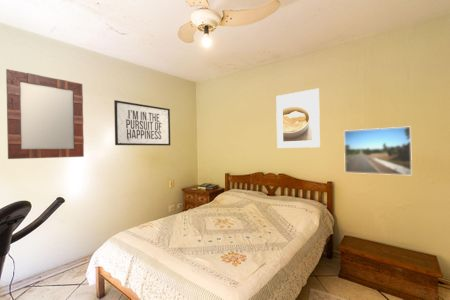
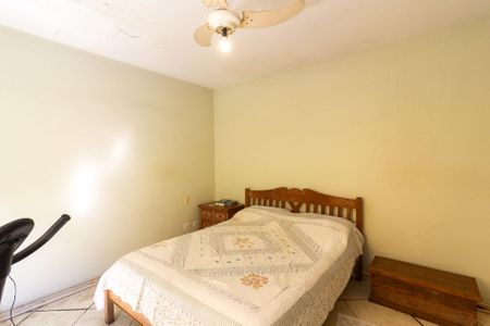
- mirror (145, 125)
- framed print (375, 151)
- home mirror (49, 117)
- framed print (296, 120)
